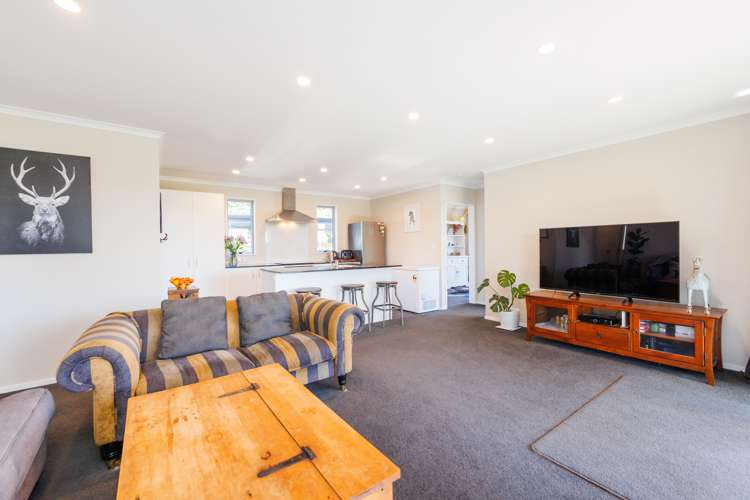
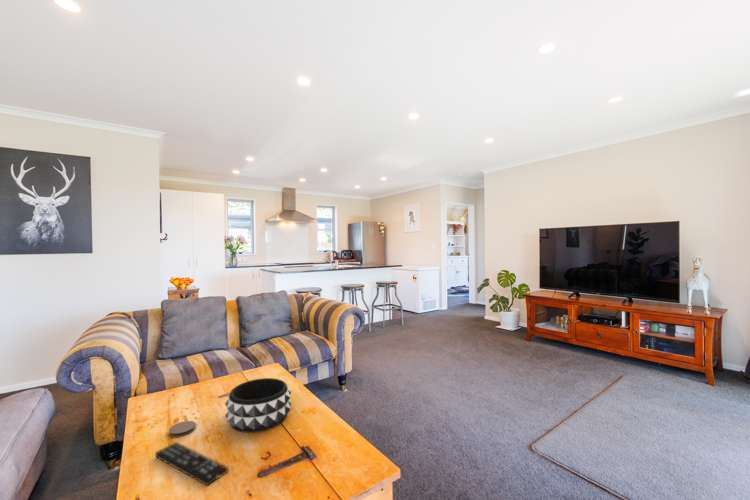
+ coaster (182, 428)
+ decorative bowl (259, 403)
+ remote control (190, 461)
